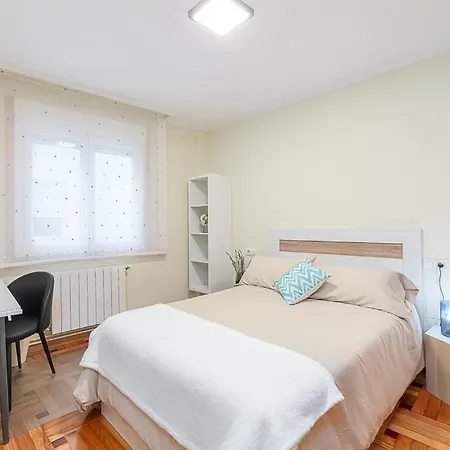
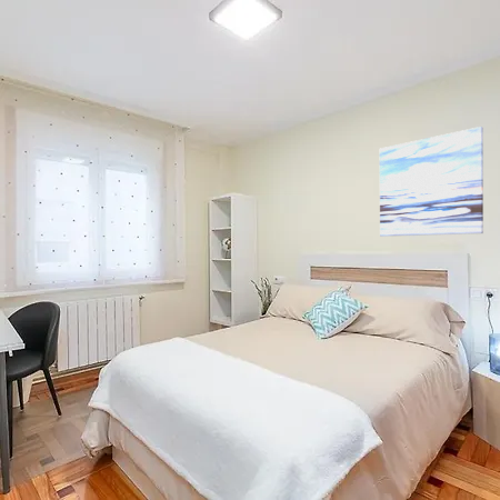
+ wall art (426, 187)
